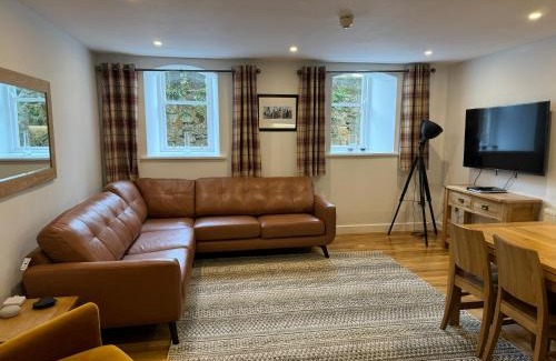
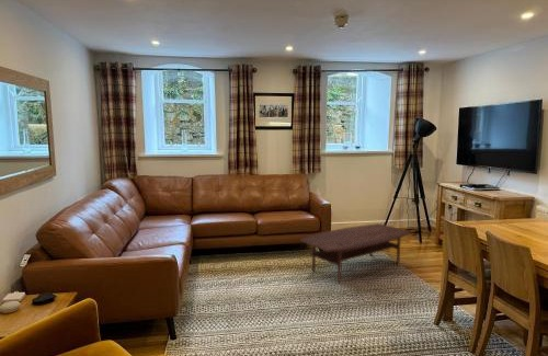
+ coffee table (356, 251)
